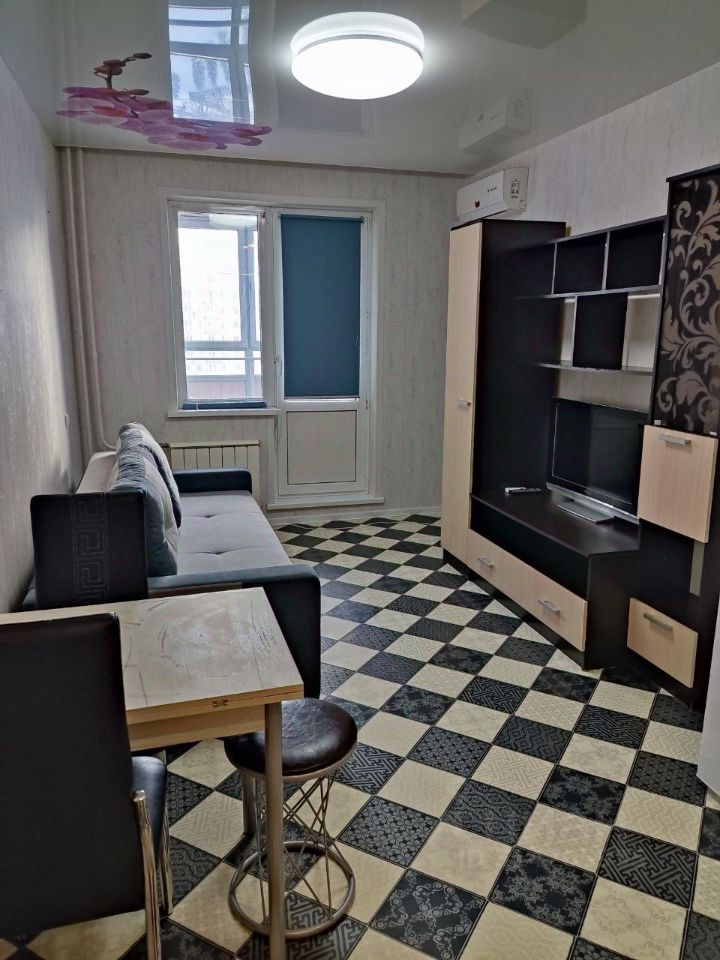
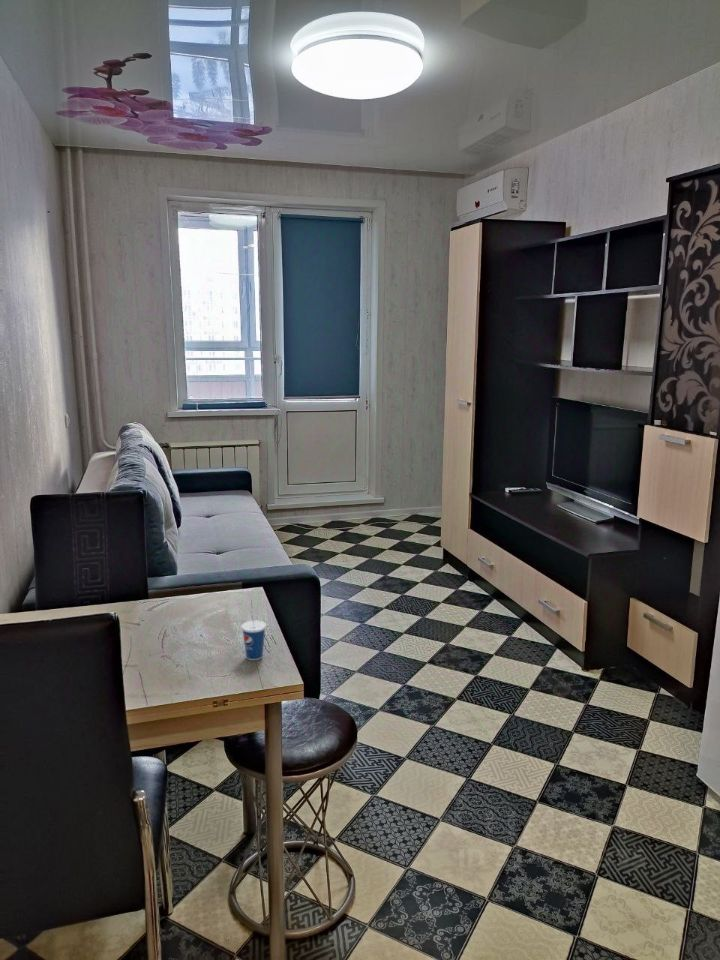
+ cup (253, 632)
